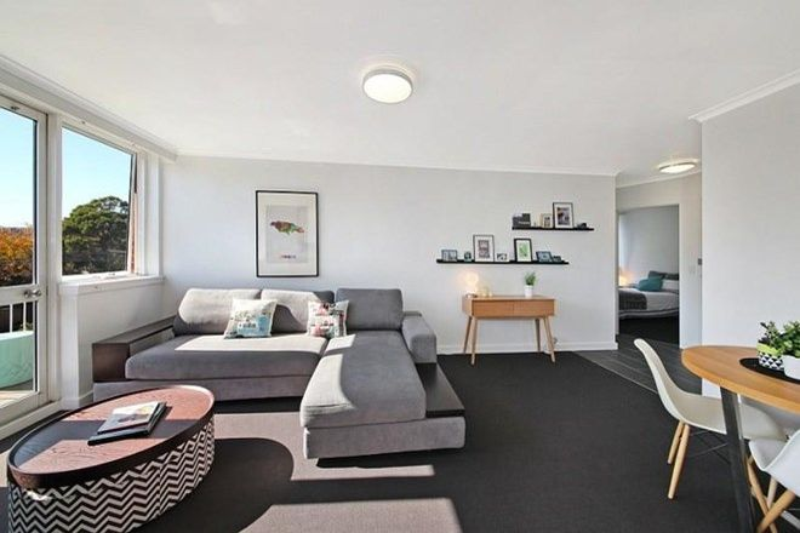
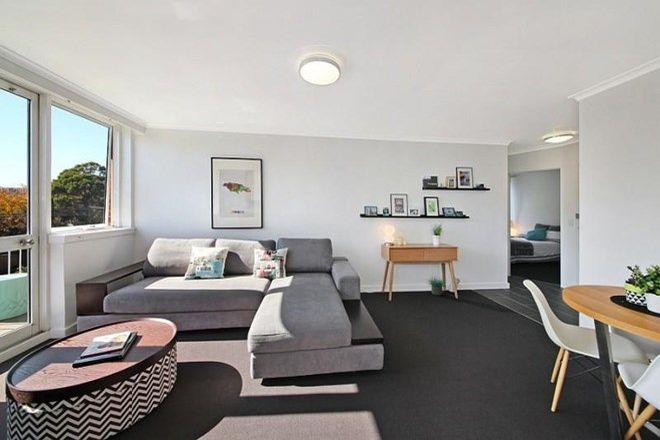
+ potted plant (436, 282)
